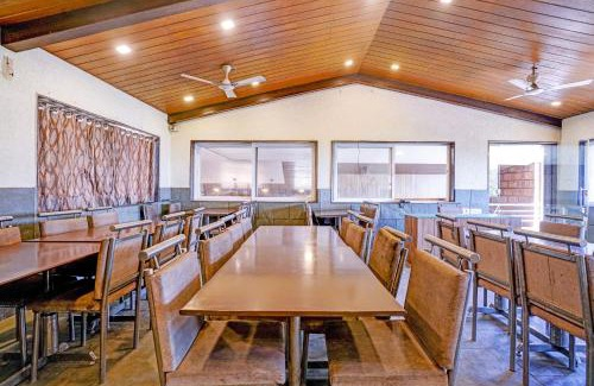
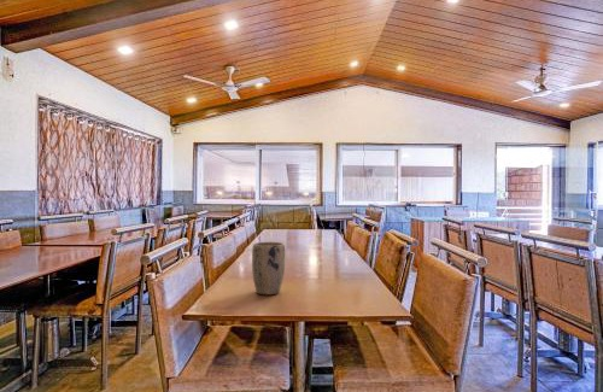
+ plant pot (268, 268)
